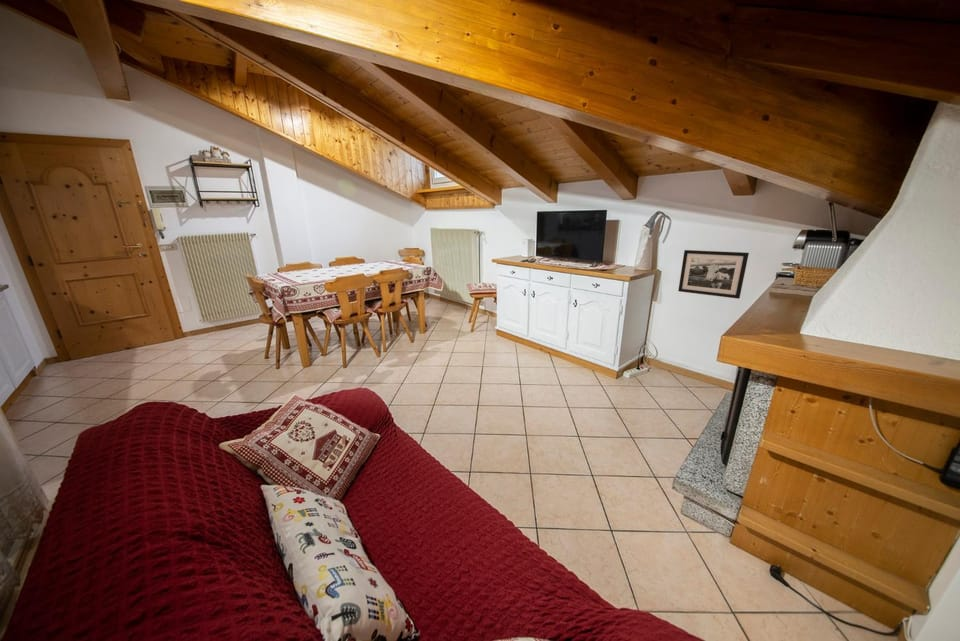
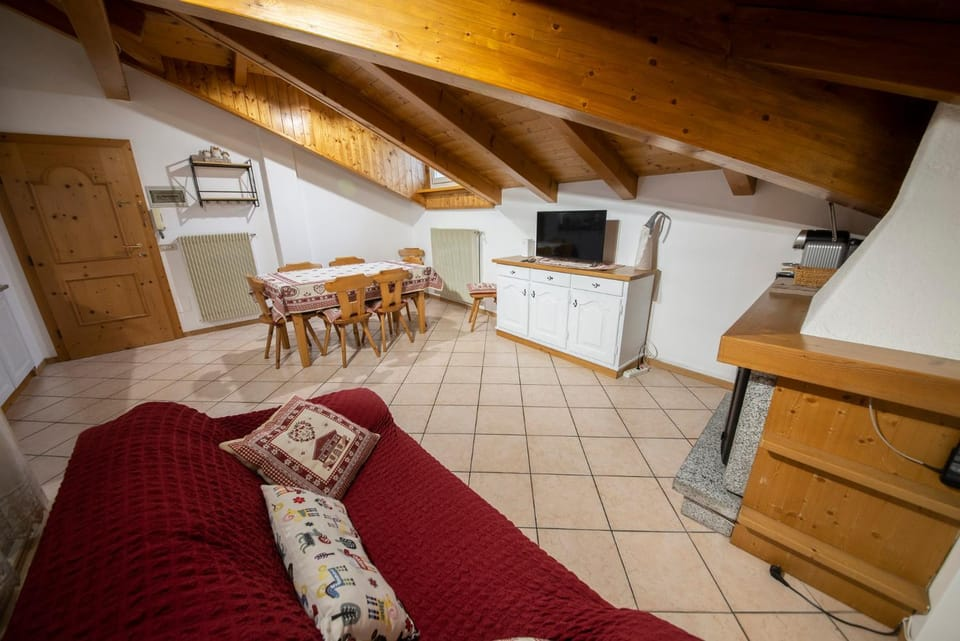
- picture frame (711, 273)
